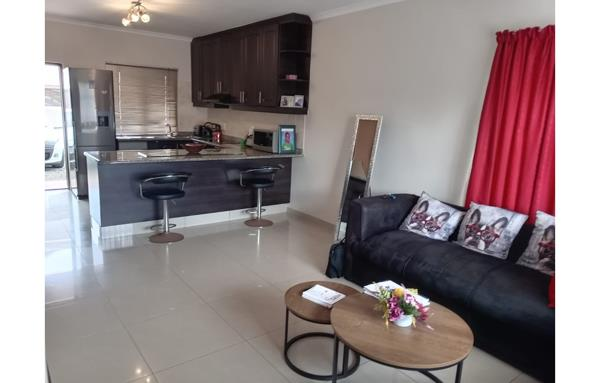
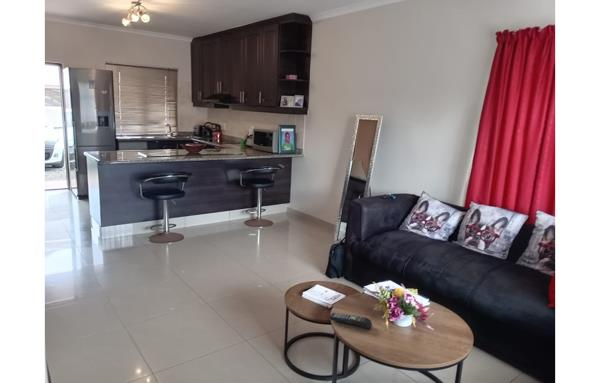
+ remote control (350, 319)
